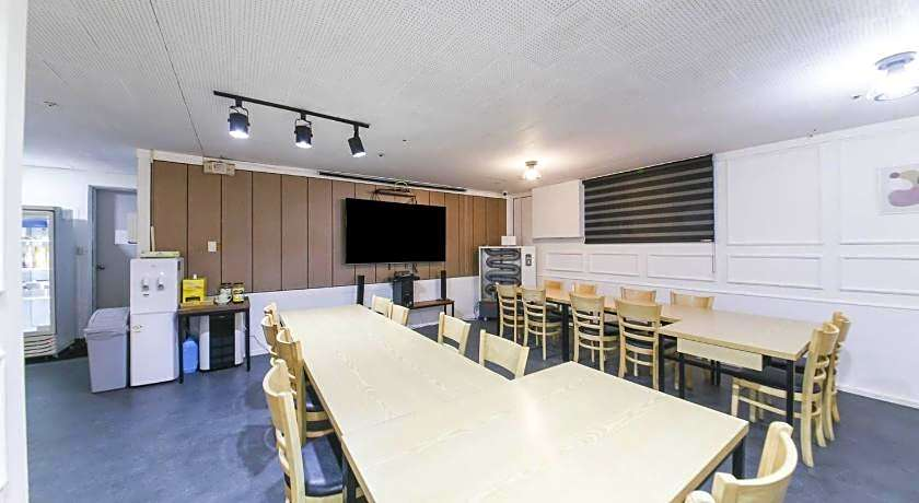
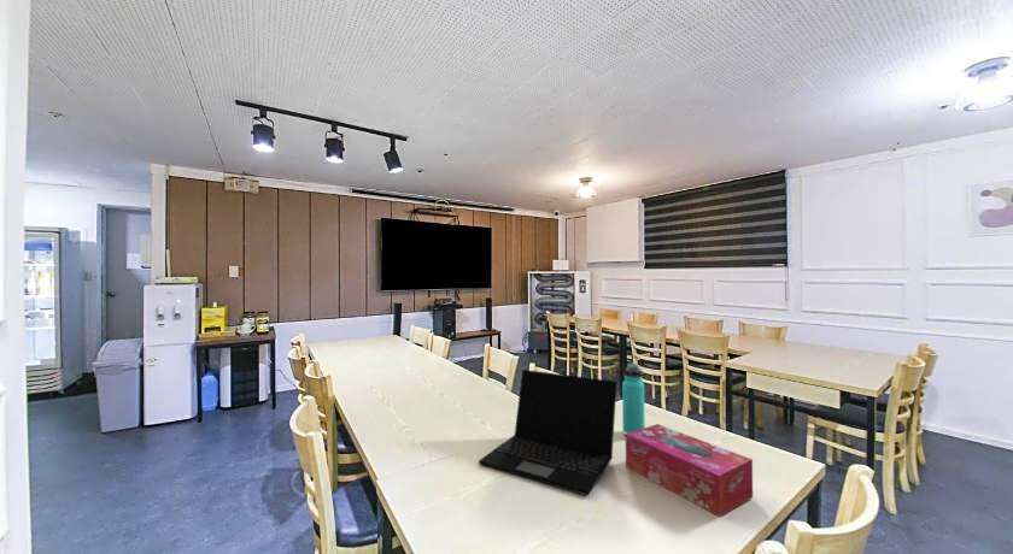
+ laptop (550, 422)
+ tissue box (684, 462)
+ thermos bottle (633, 399)
